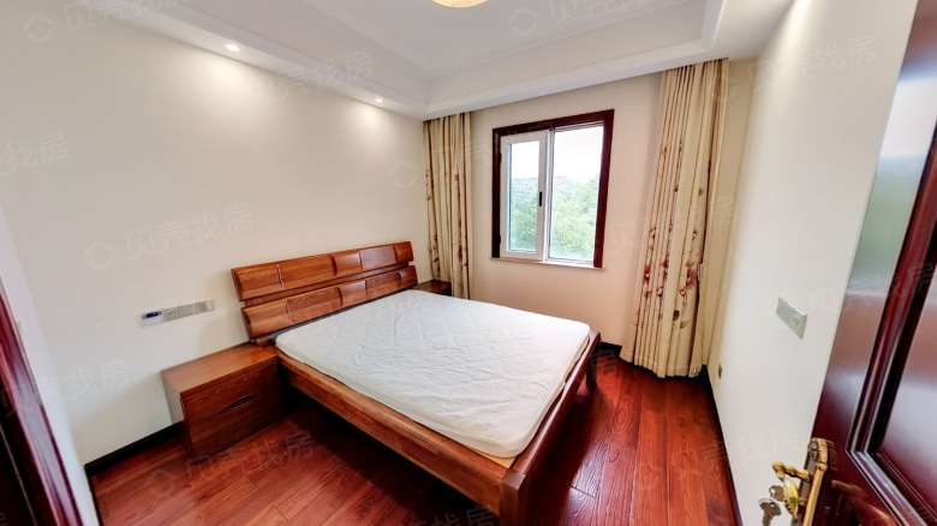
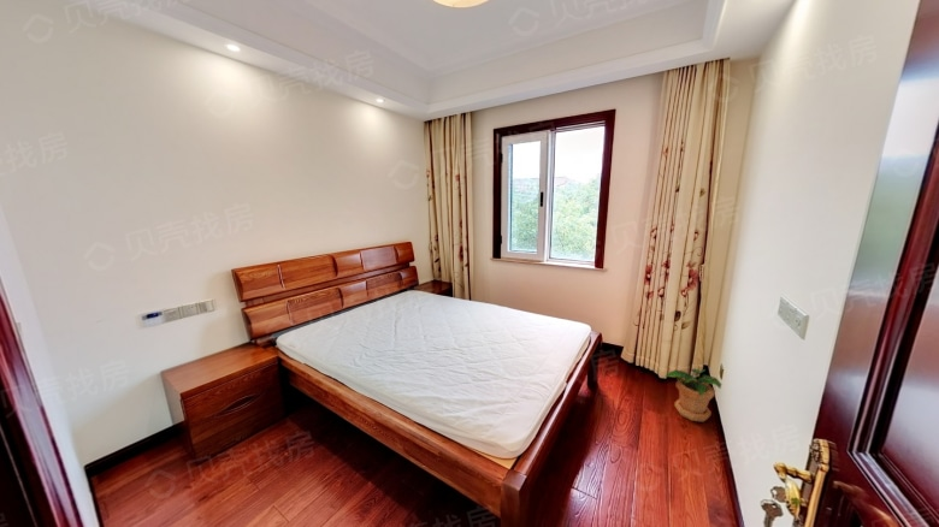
+ potted plant (689, 390)
